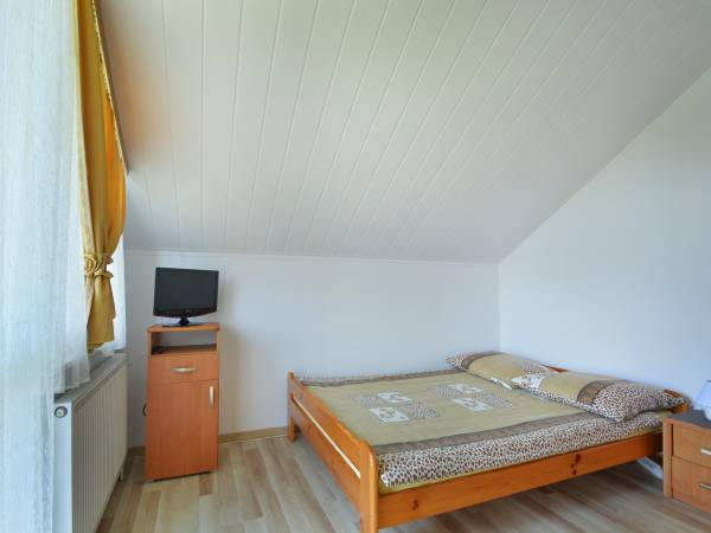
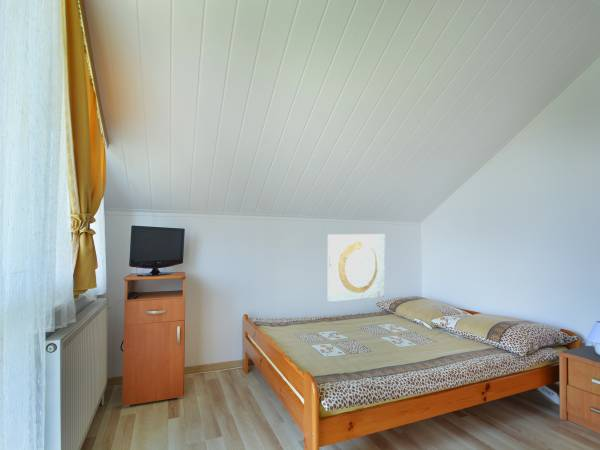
+ wall art (357, 266)
